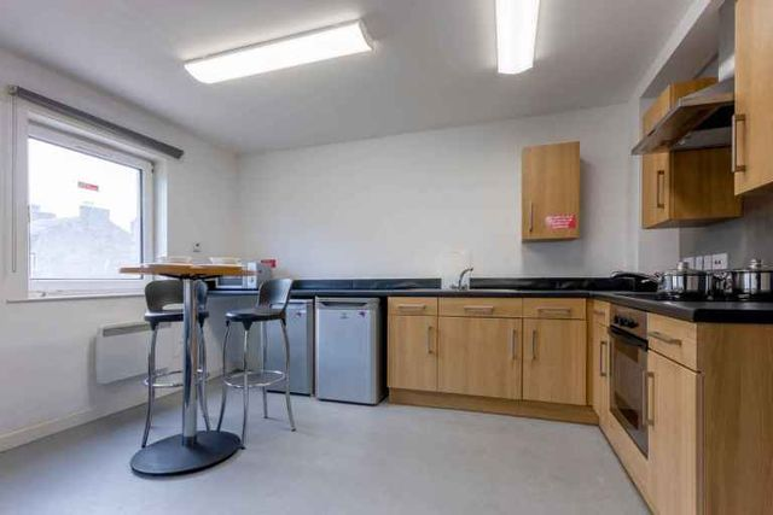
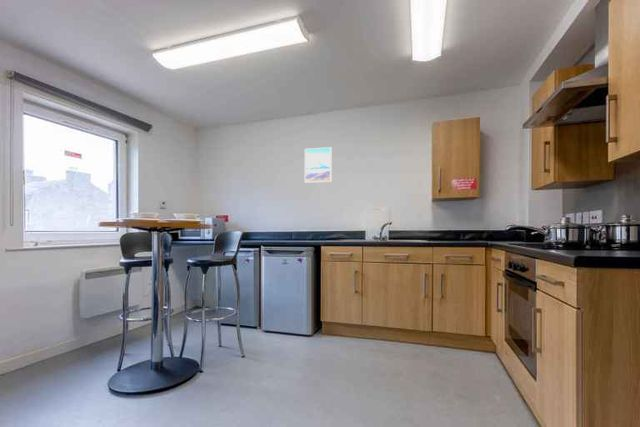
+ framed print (318, 165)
